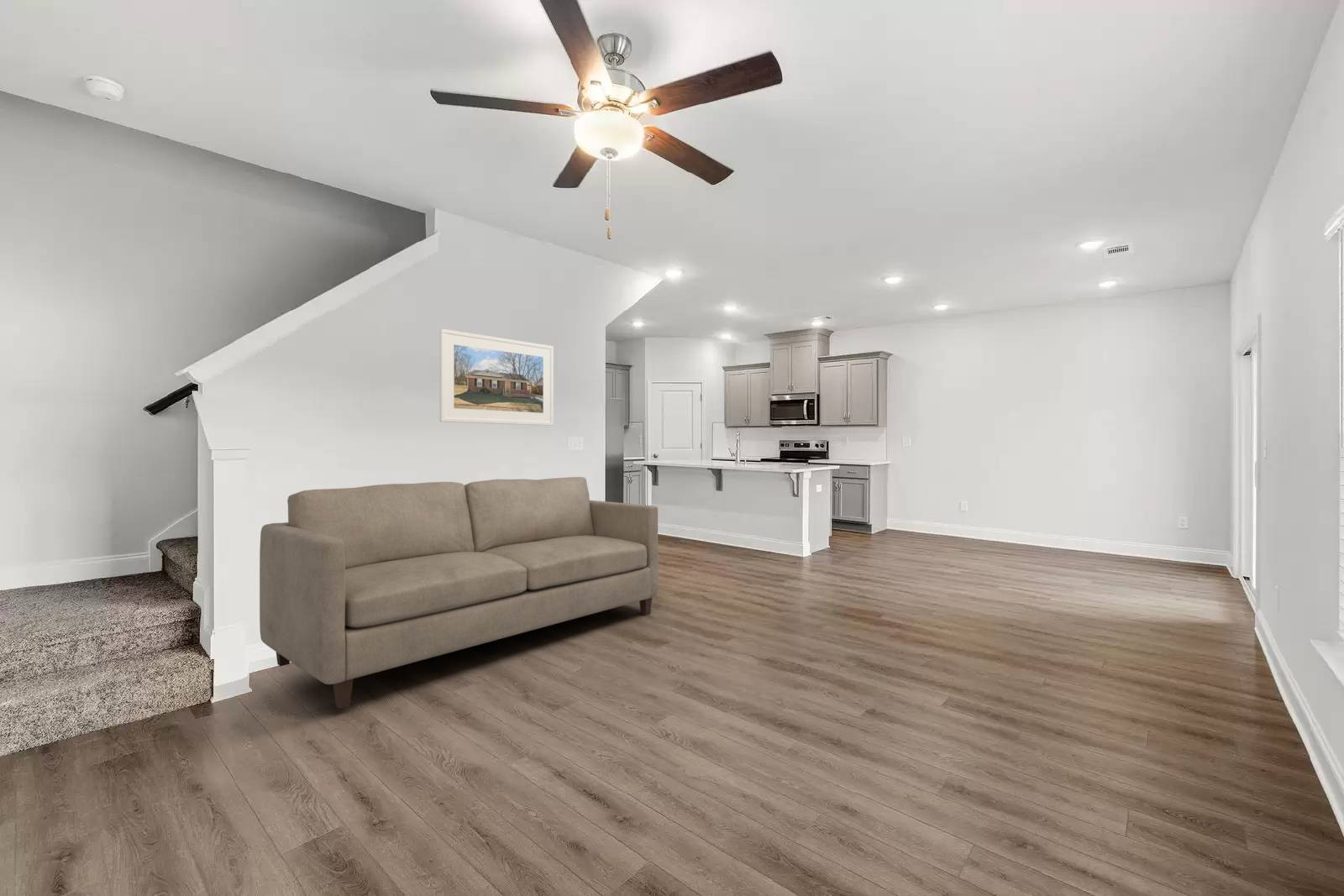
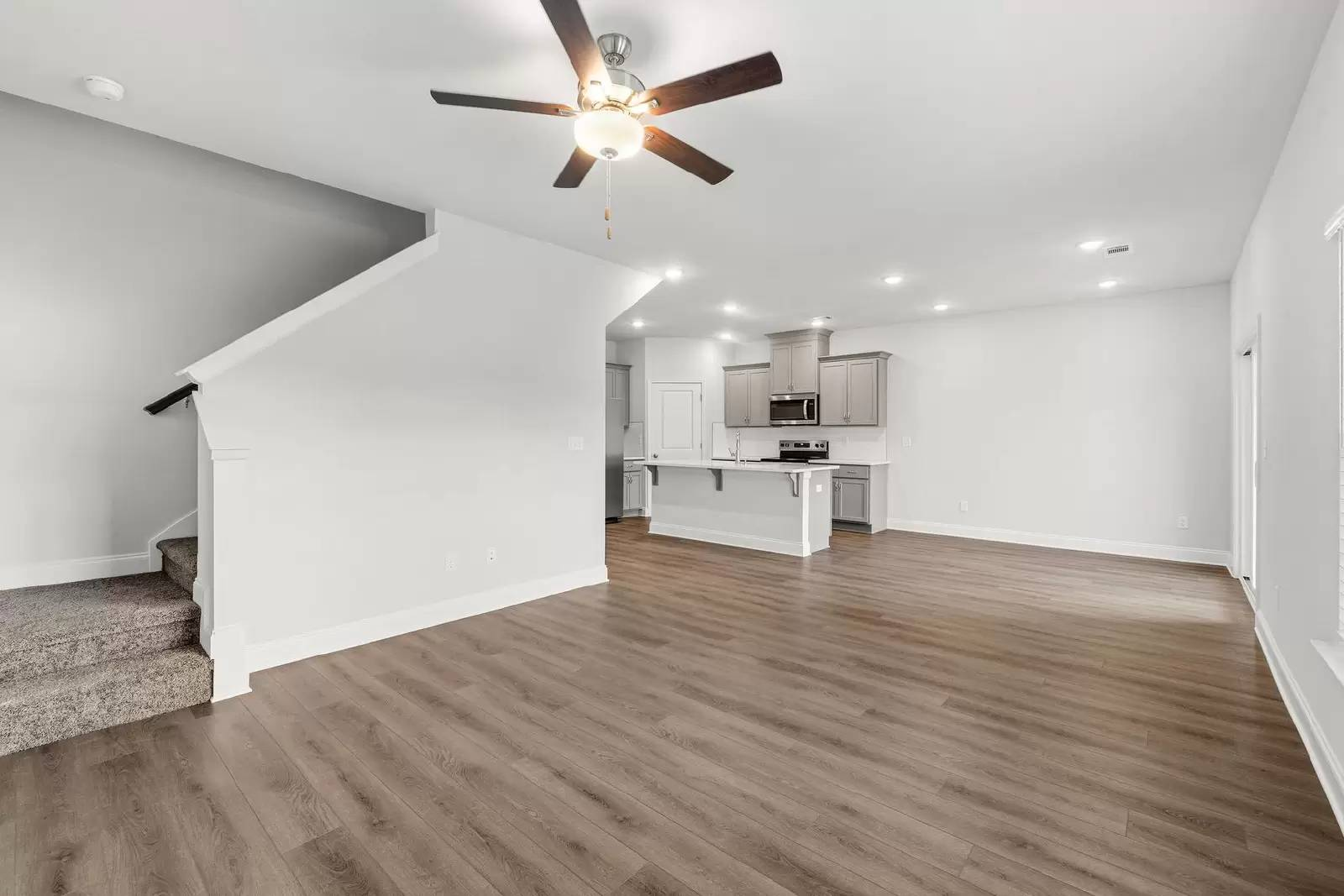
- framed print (501, 380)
- sofa (487, 559)
